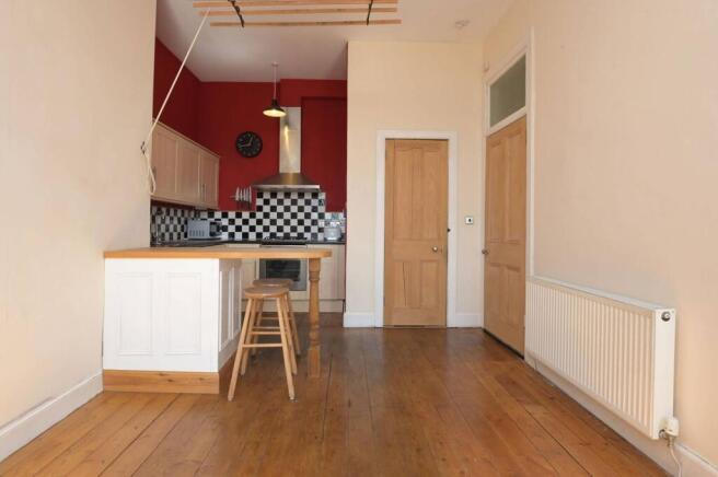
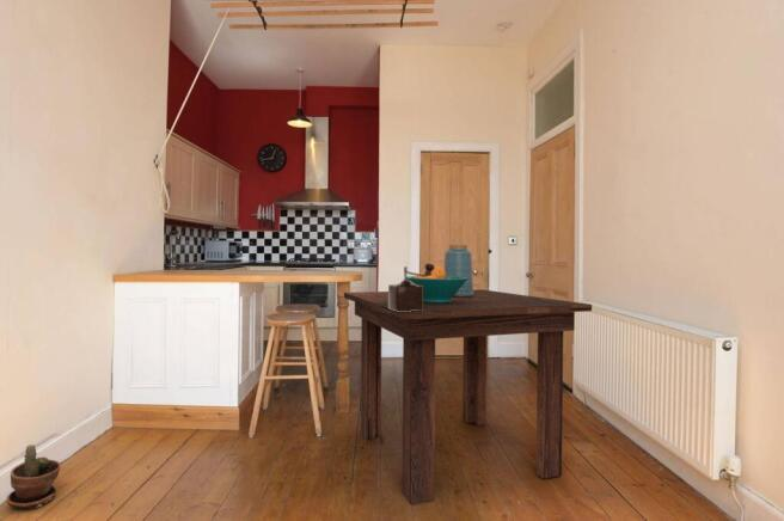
+ dining table (463, 375)
+ fruit bowl (436, 283)
+ potted plant (33, 471)
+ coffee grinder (411, 286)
+ vase (458, 270)
